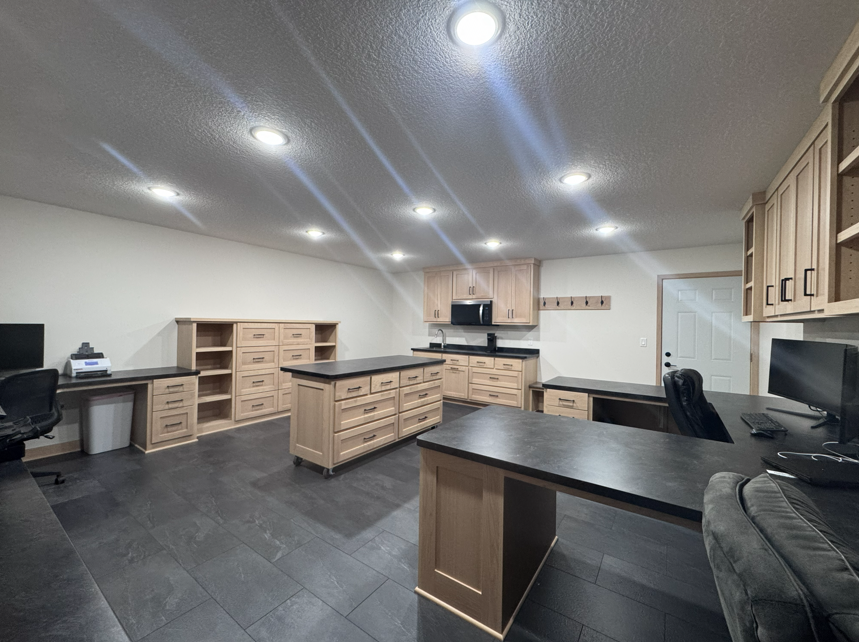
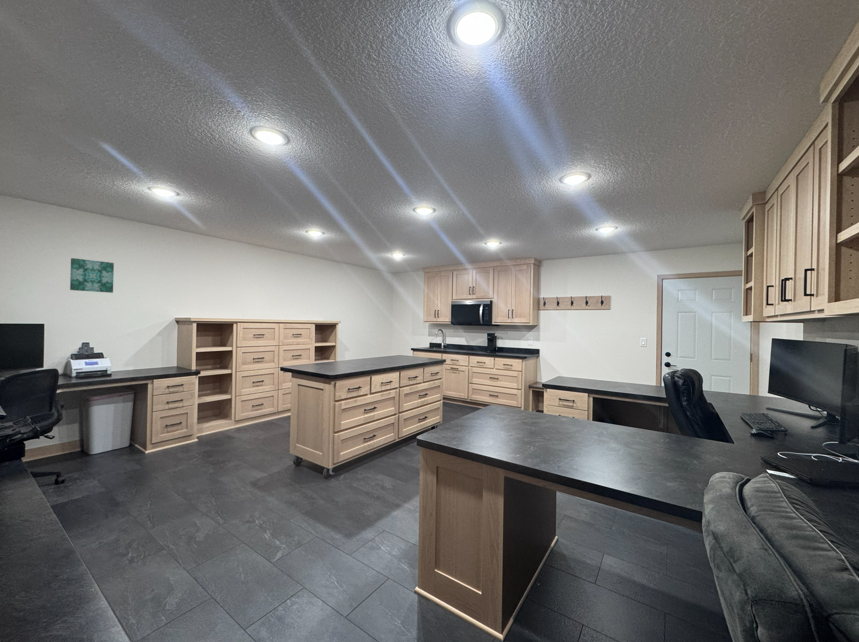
+ wall art (92, 276)
